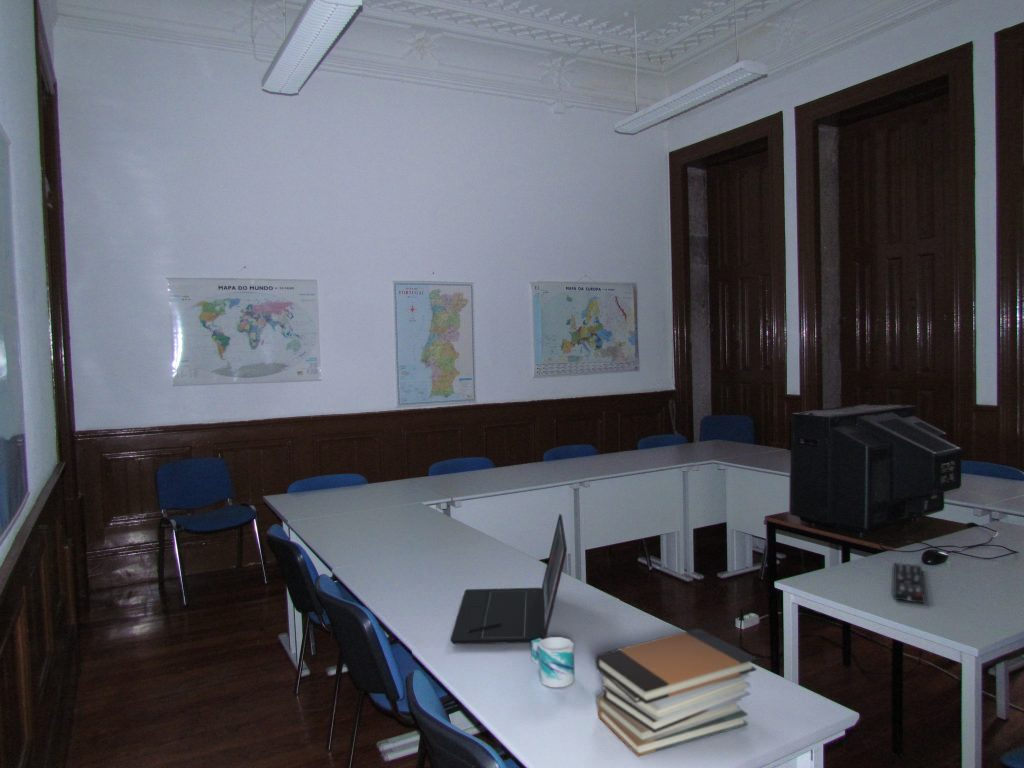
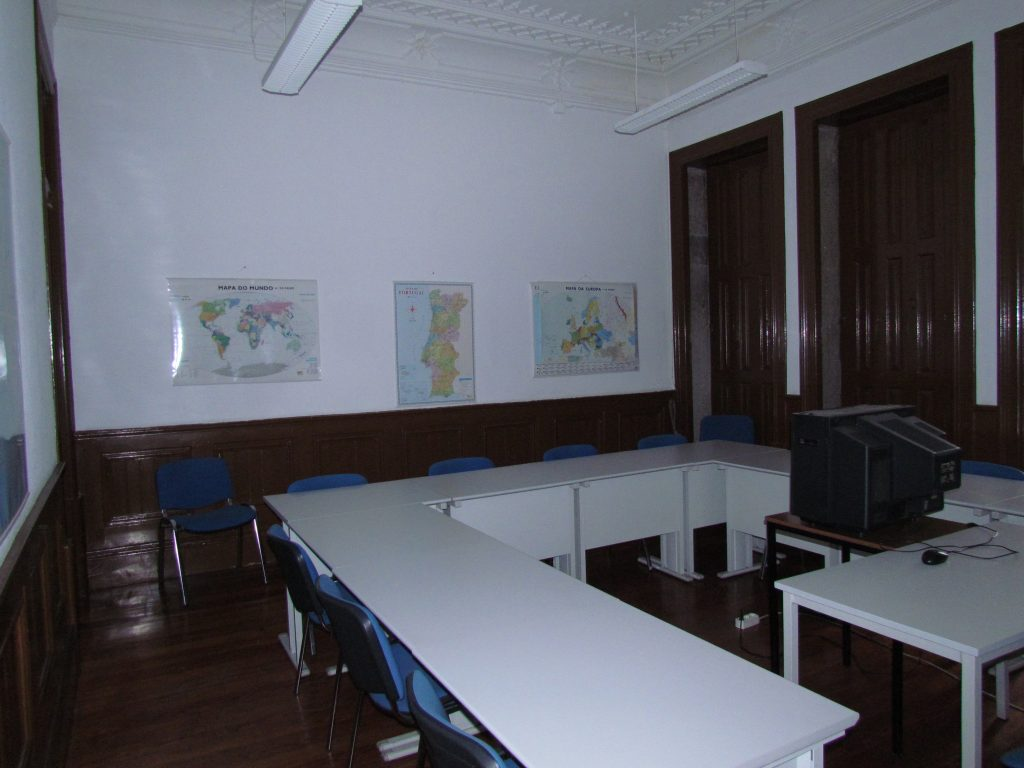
- mug (550, 658)
- book stack (674, 688)
- laptop (510, 588)
- remote control (908, 581)
